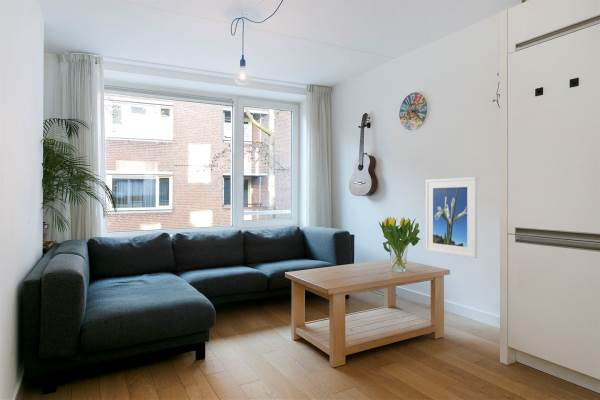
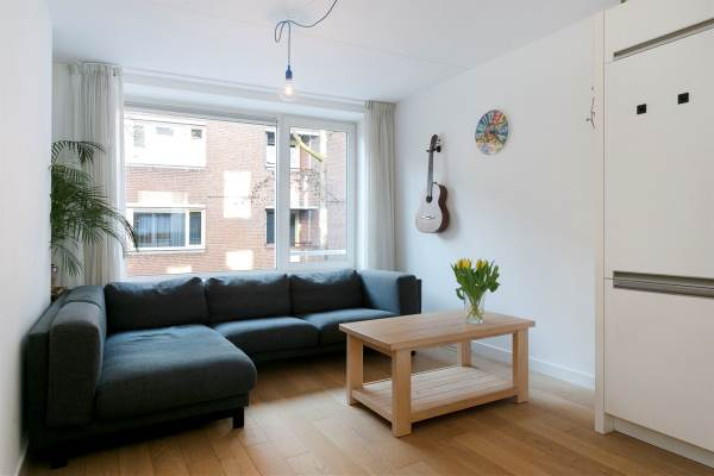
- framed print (449, 216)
